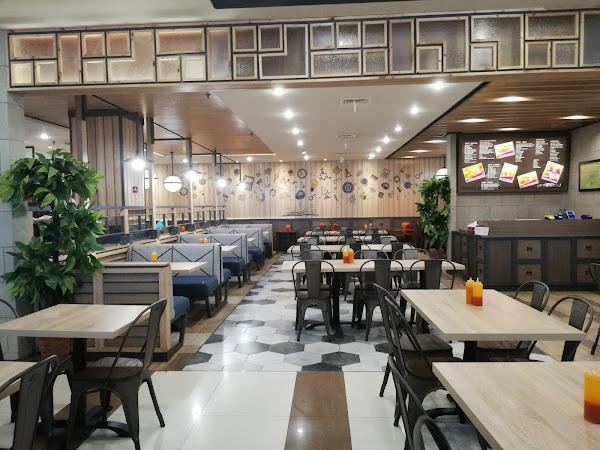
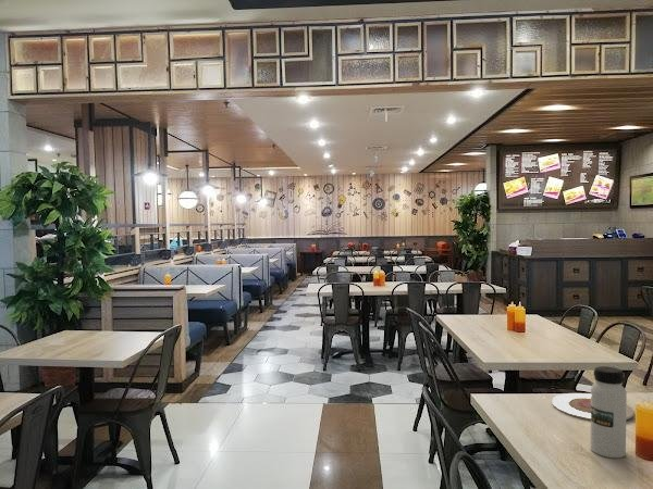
+ plate (590, 405)
+ water bottle (607, 410)
